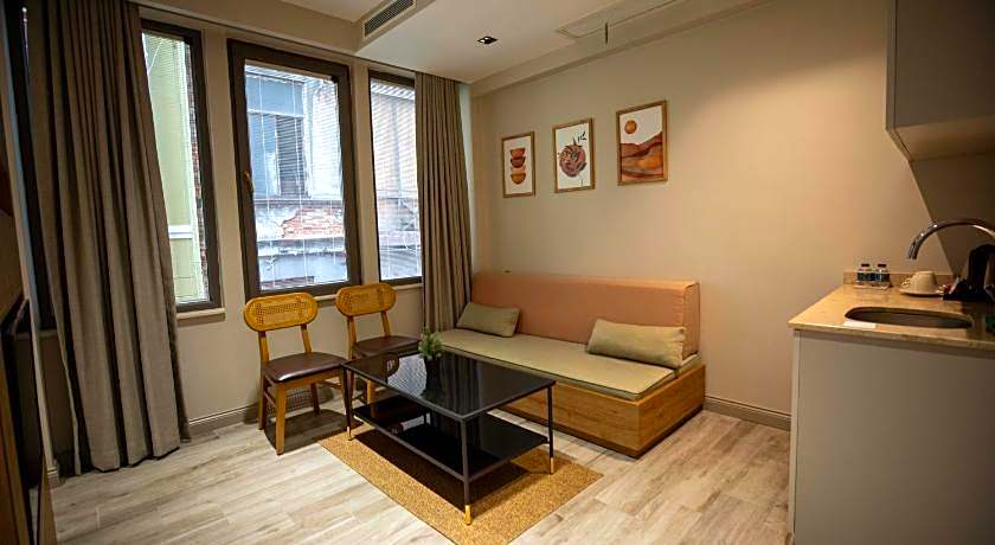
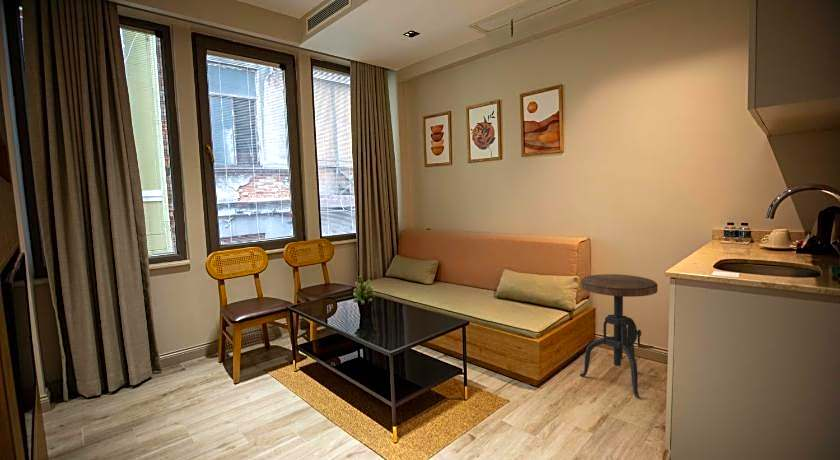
+ side table (616, 331)
